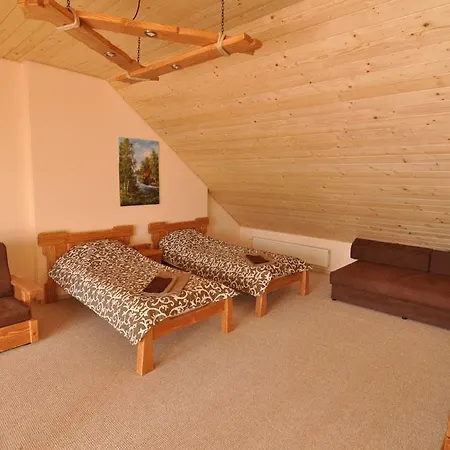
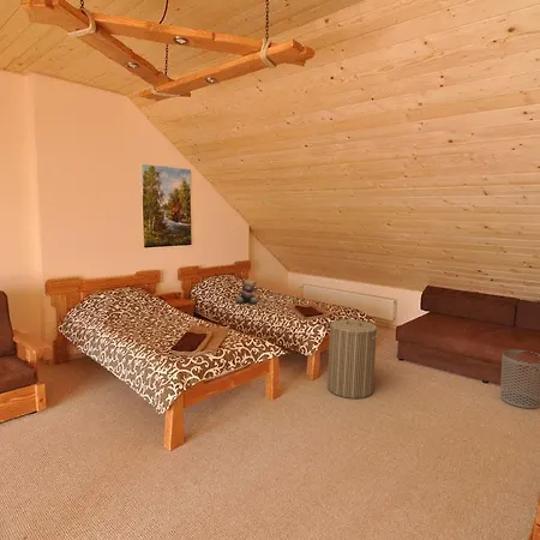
+ laundry hamper (352, 352)
+ waste bin (522, 378)
+ teddy bear (246, 290)
